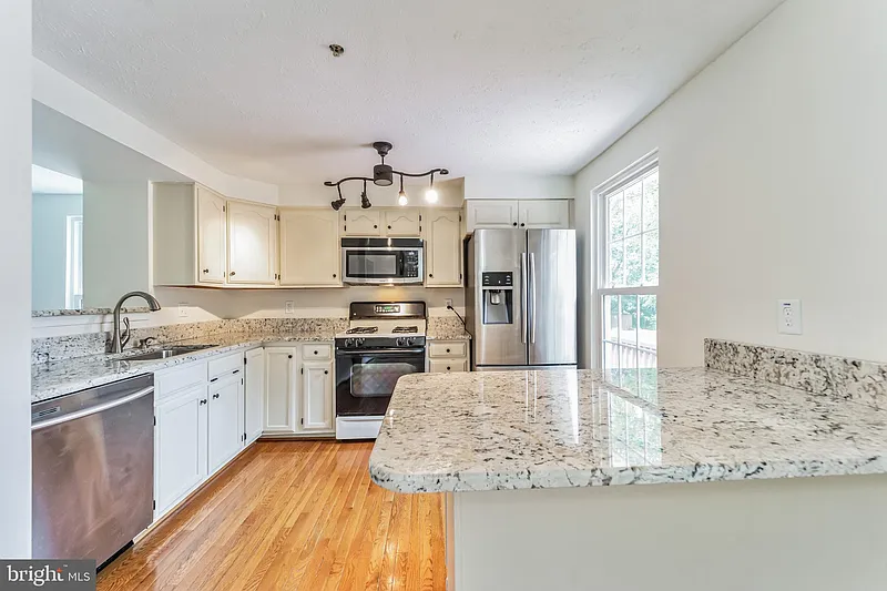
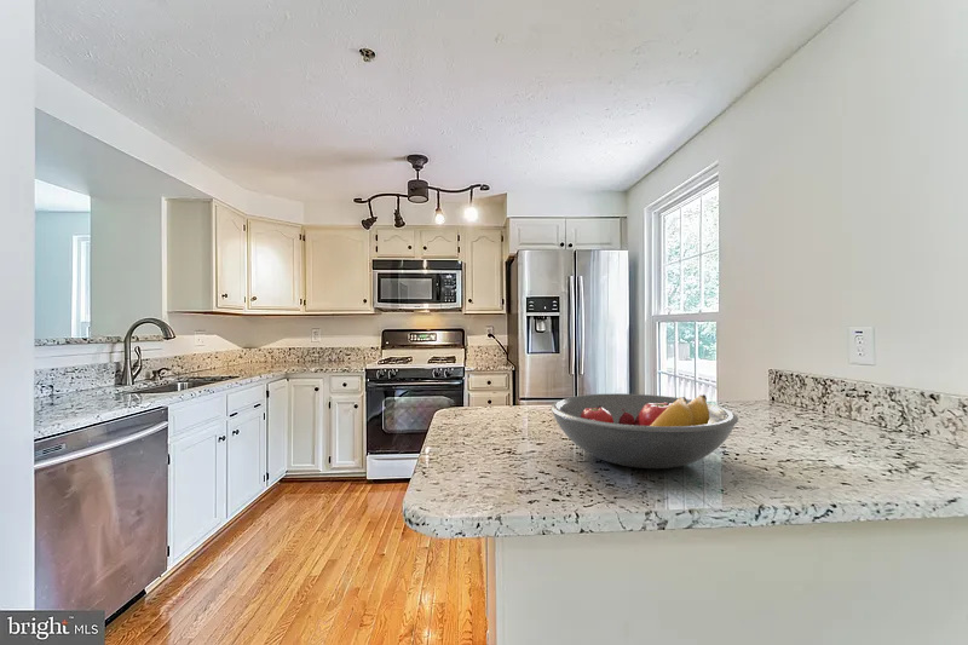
+ fruit bowl (638, 425)
